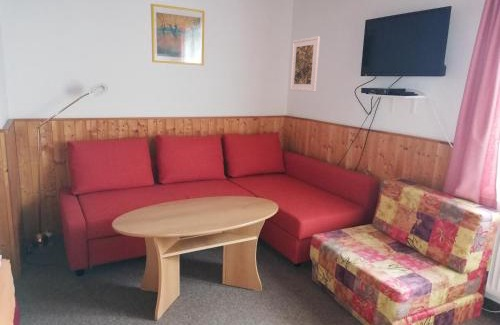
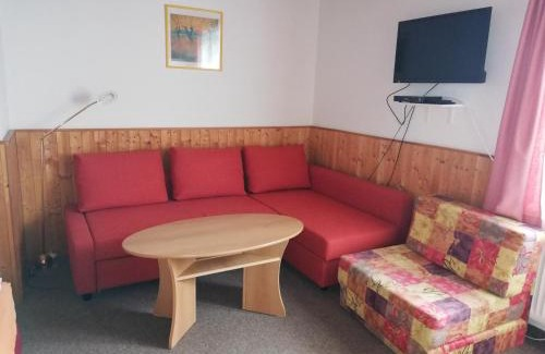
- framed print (303, 65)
